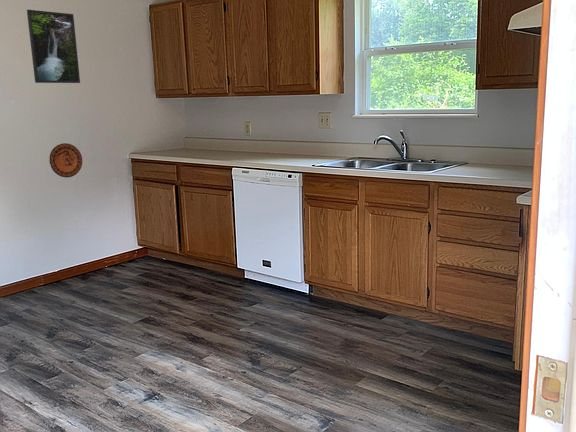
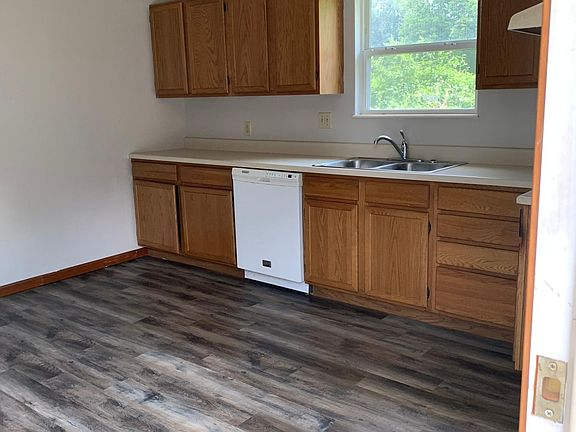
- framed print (54, 47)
- decorative plate (65, 160)
